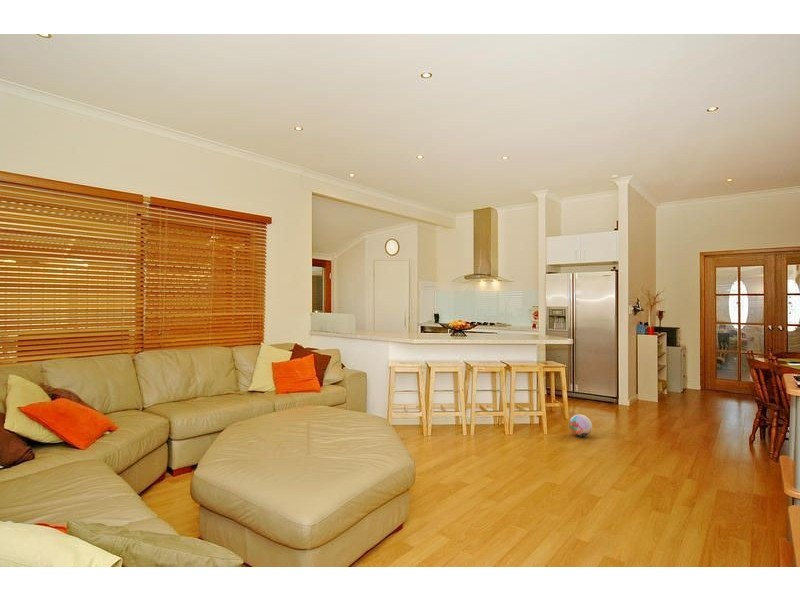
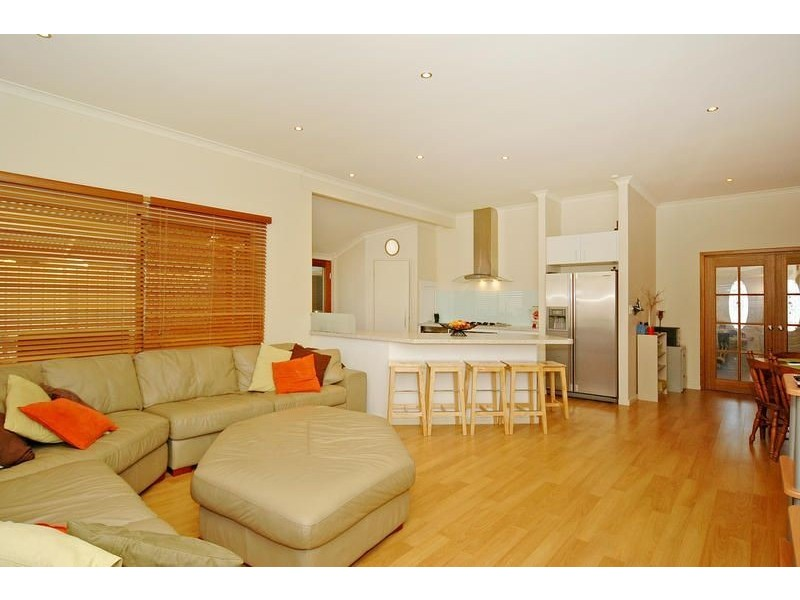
- ball (580, 425)
